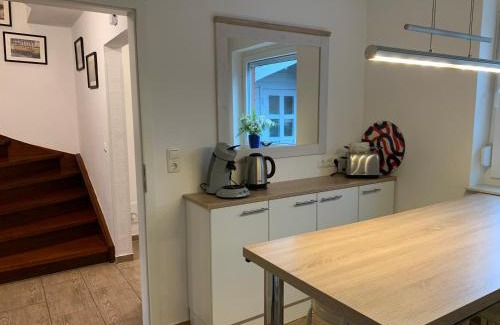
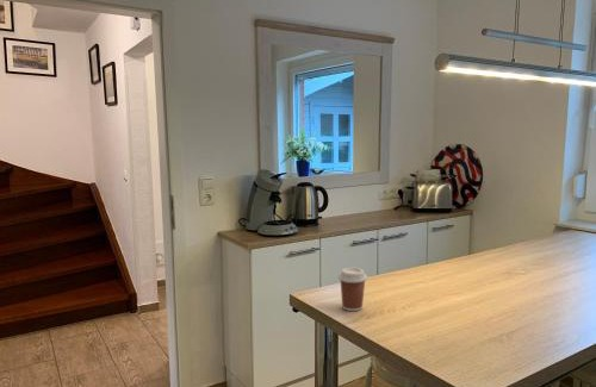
+ coffee cup (352, 288)
